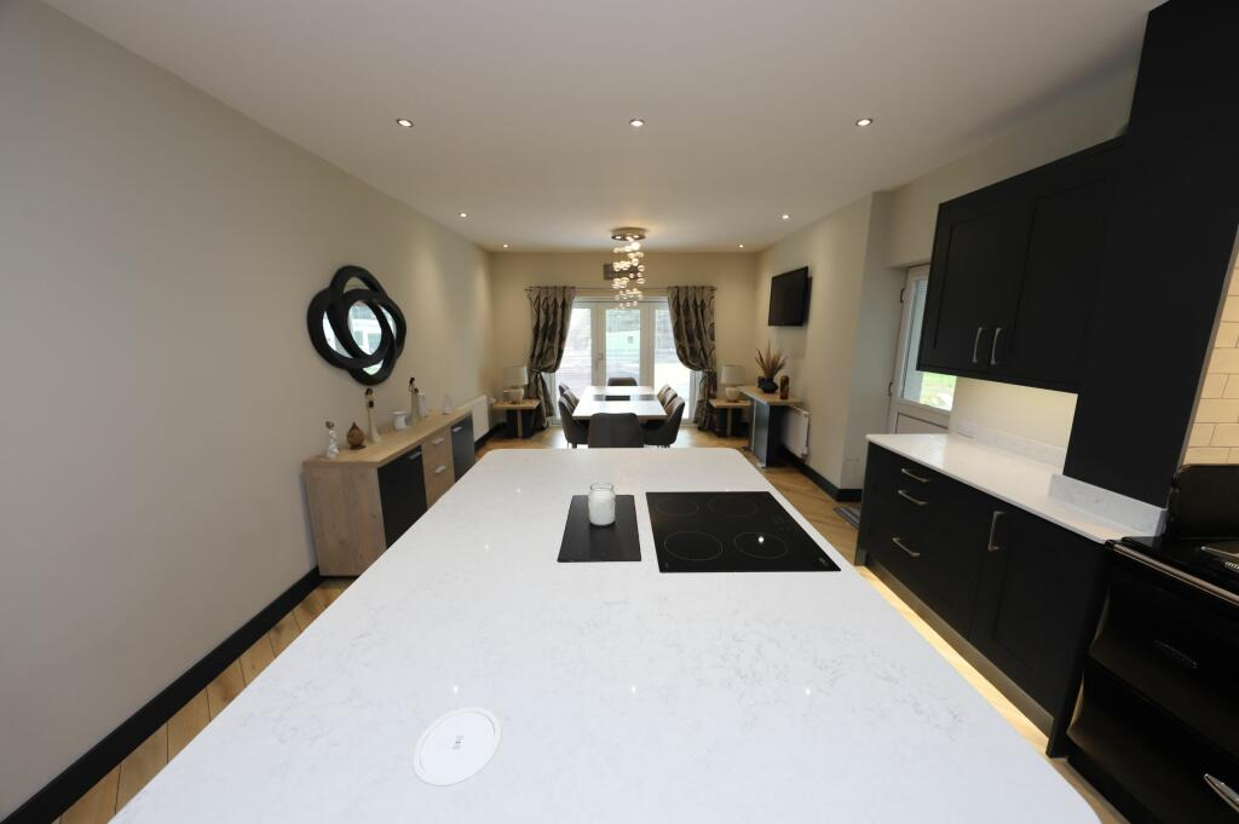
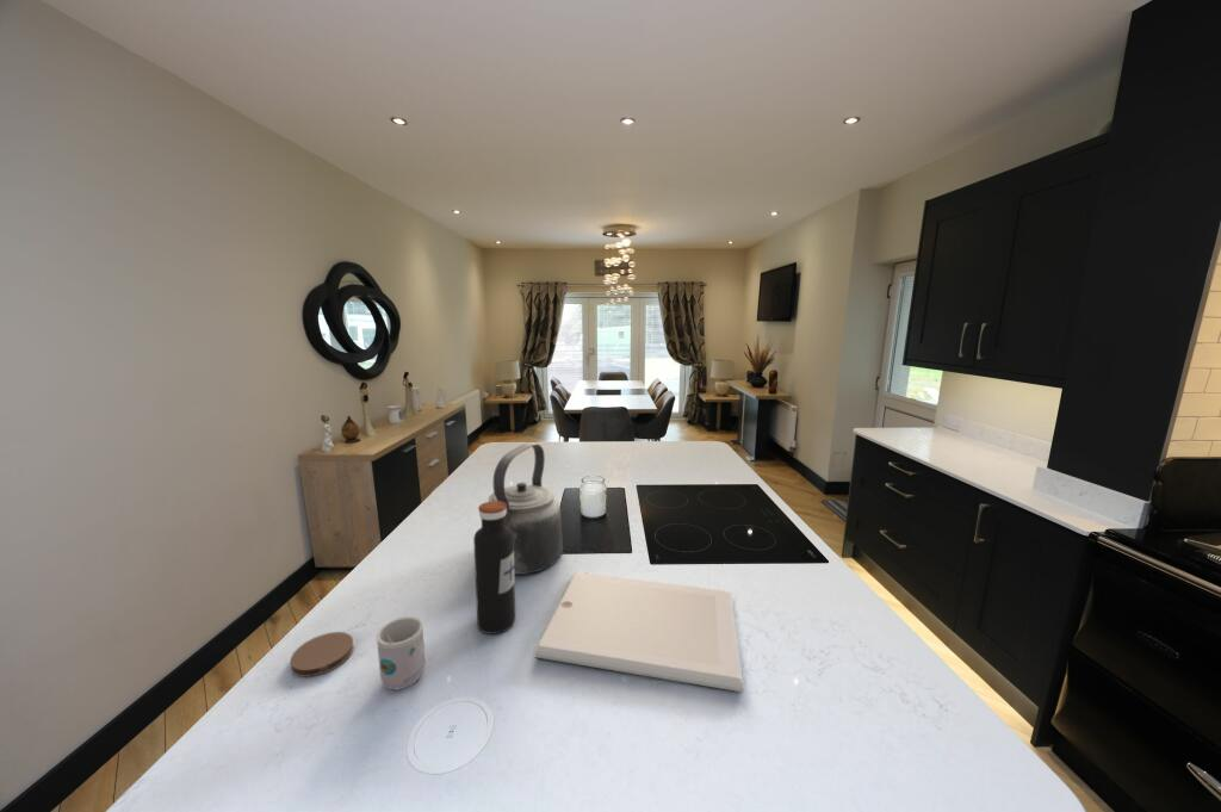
+ coaster (322, 652)
+ kettle (517, 506)
+ mug (404, 643)
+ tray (643, 619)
+ water bottle (494, 565)
